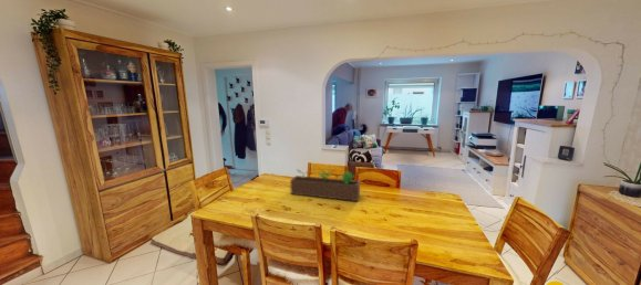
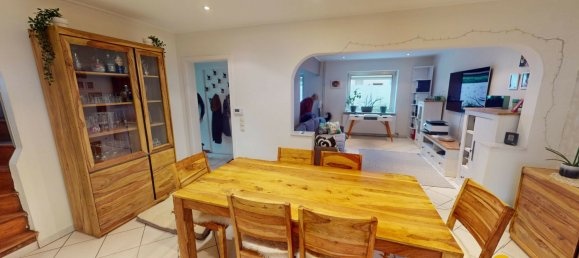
- succulent planter (324, 182)
